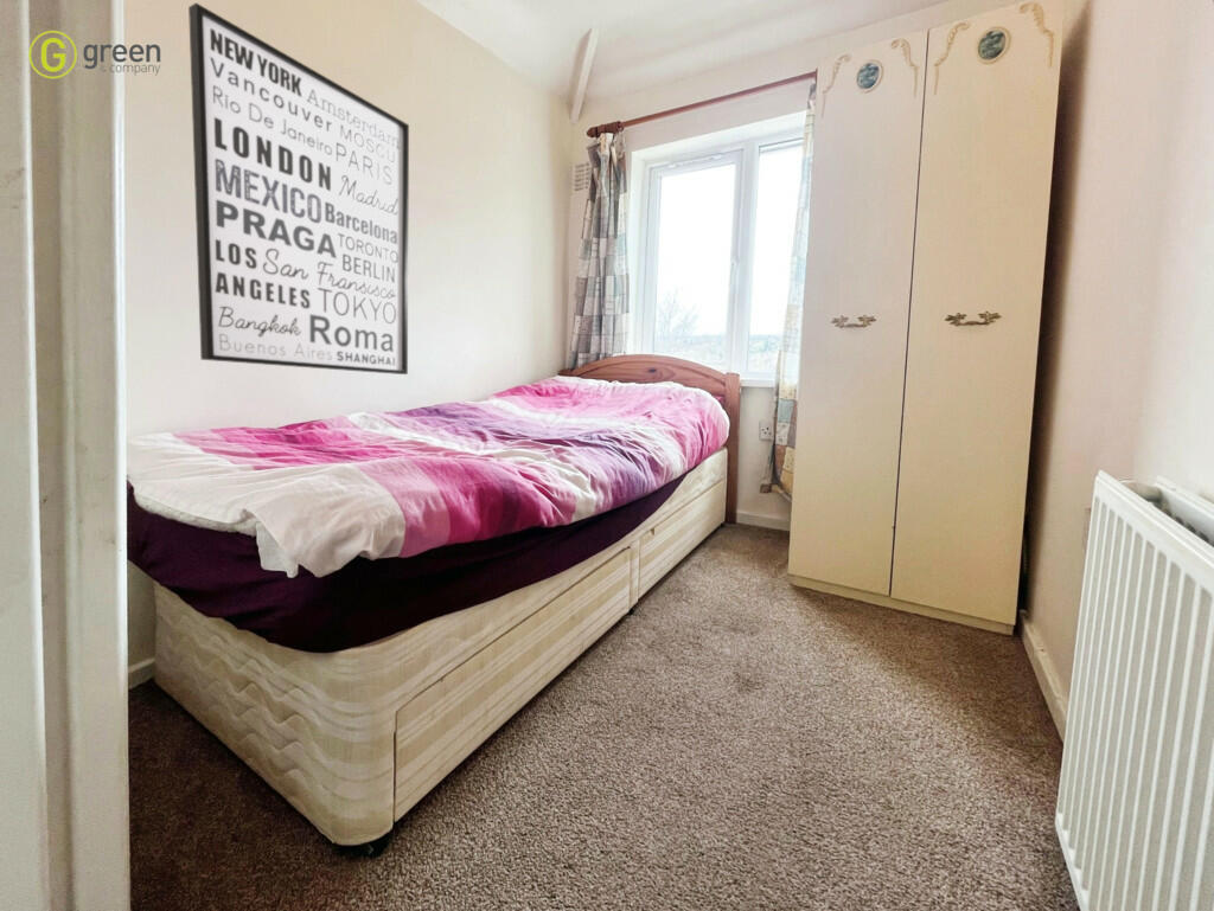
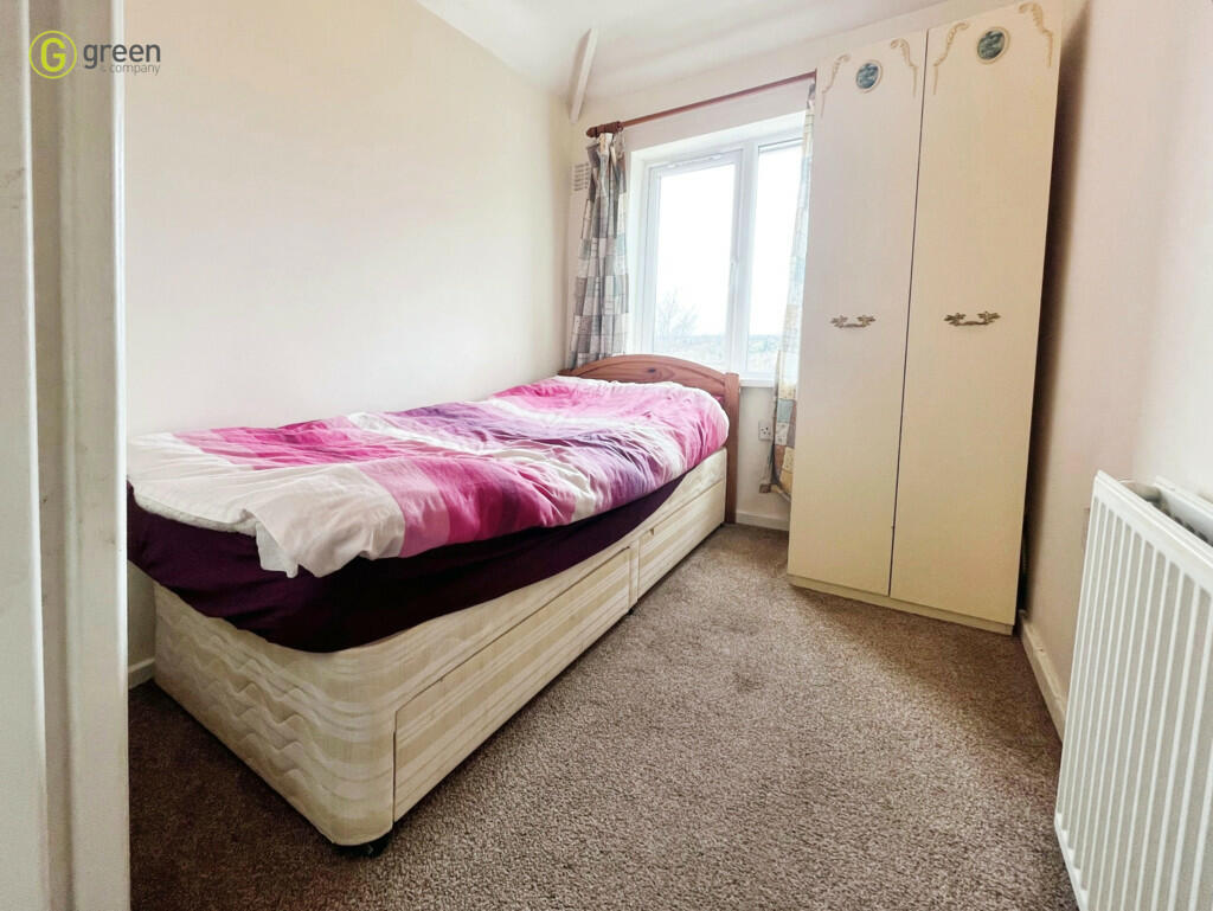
- wall art (319, 225)
